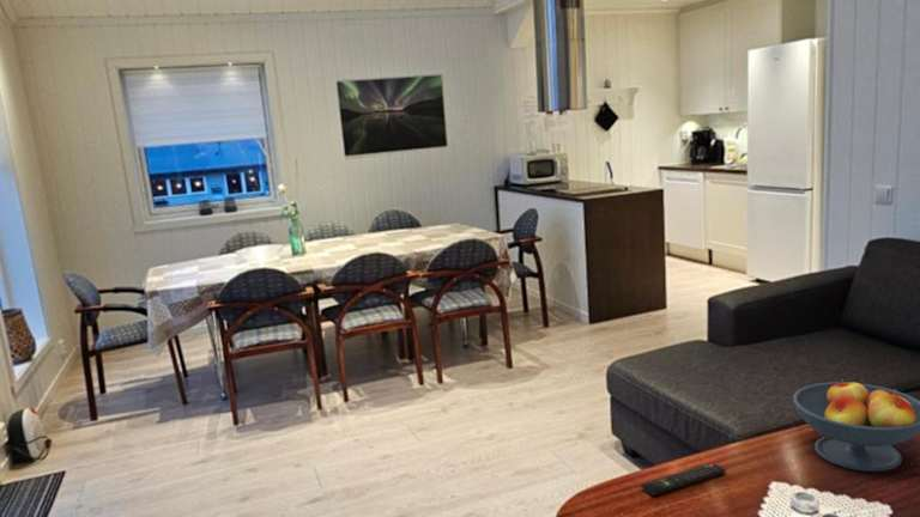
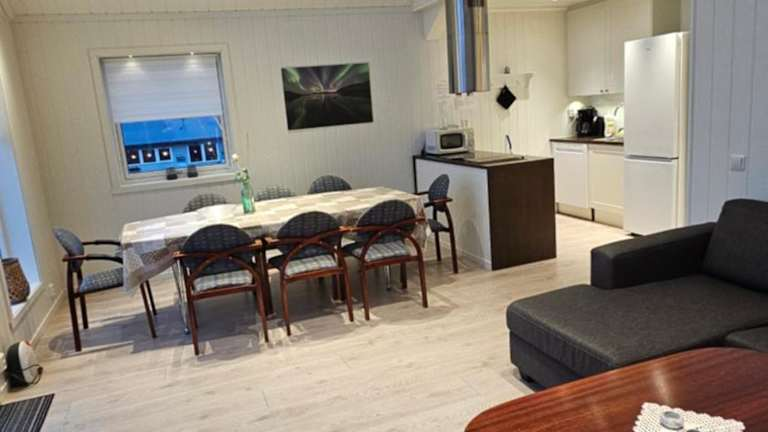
- fruit bowl (858, 419)
- remote control (684, 479)
